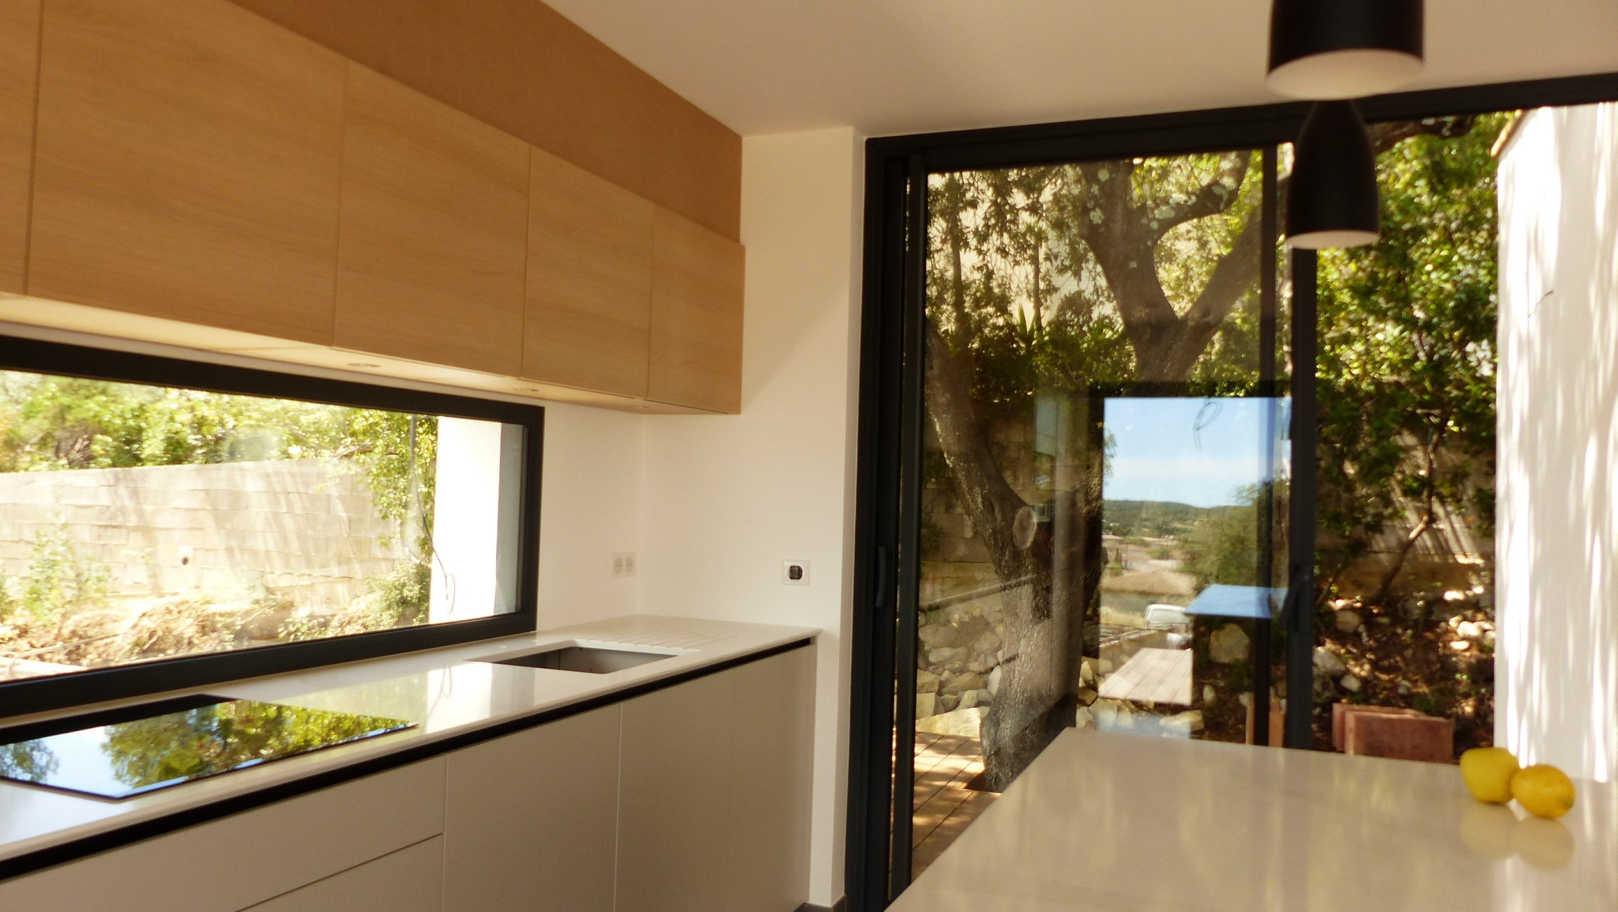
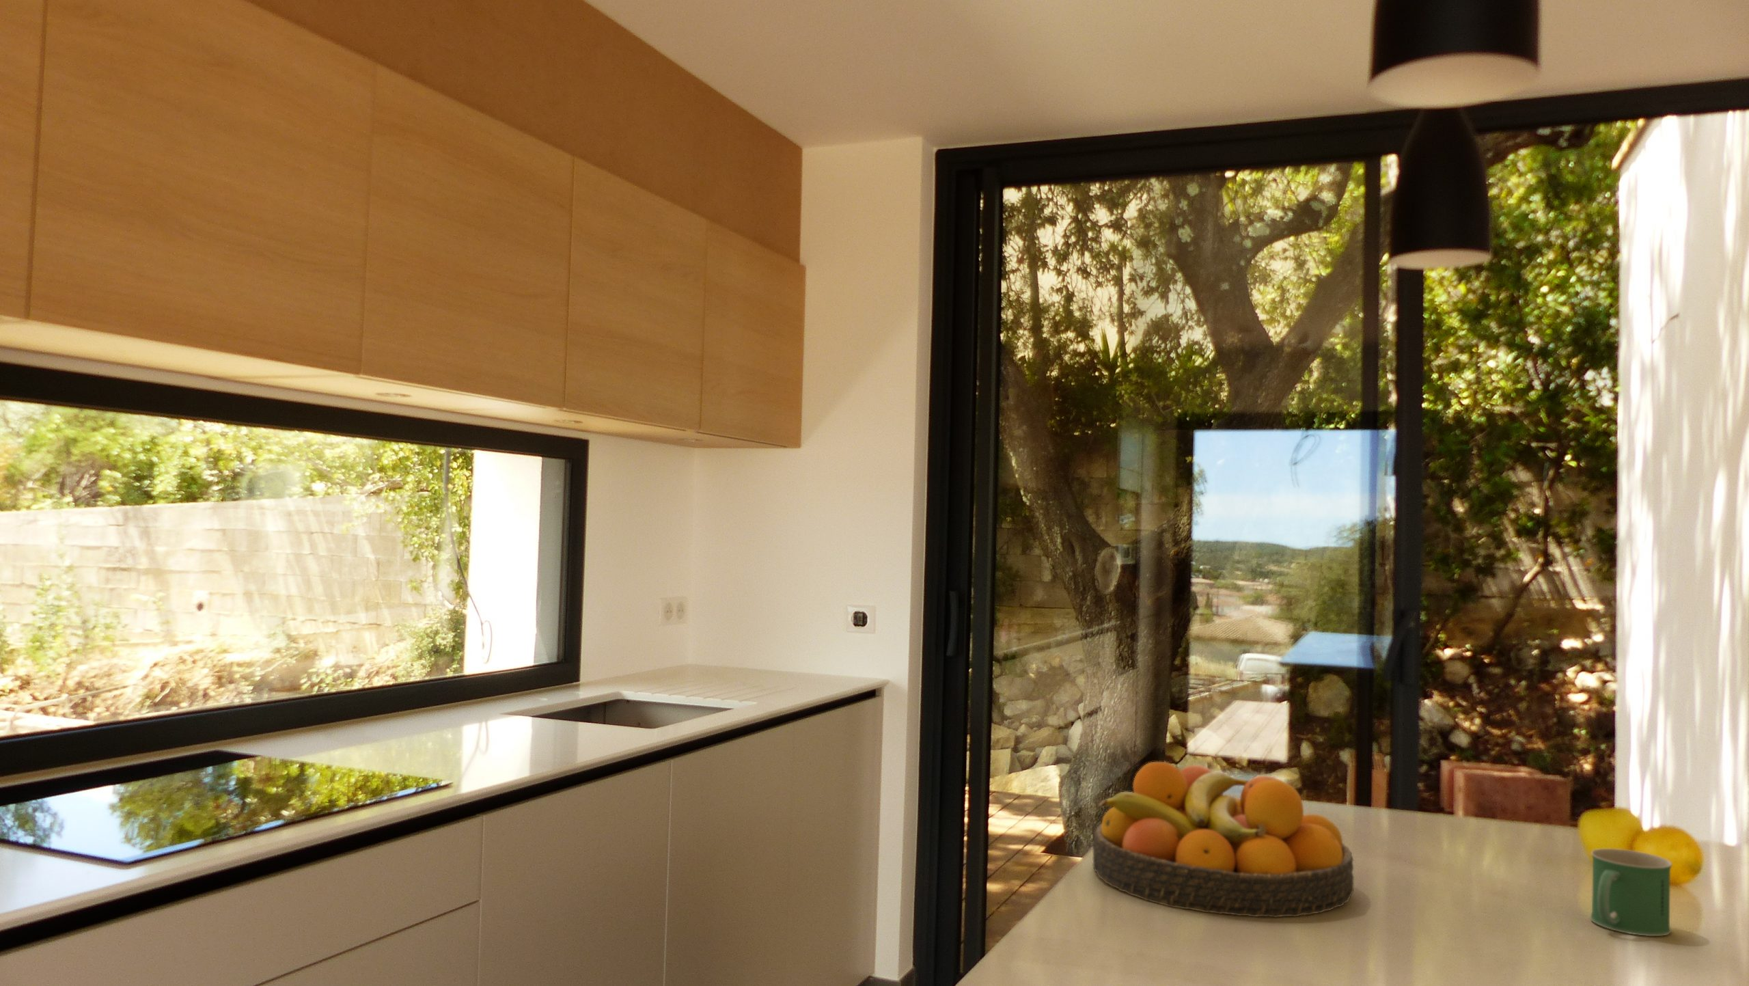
+ mug (1624, 892)
+ fruit bowl (1220, 823)
